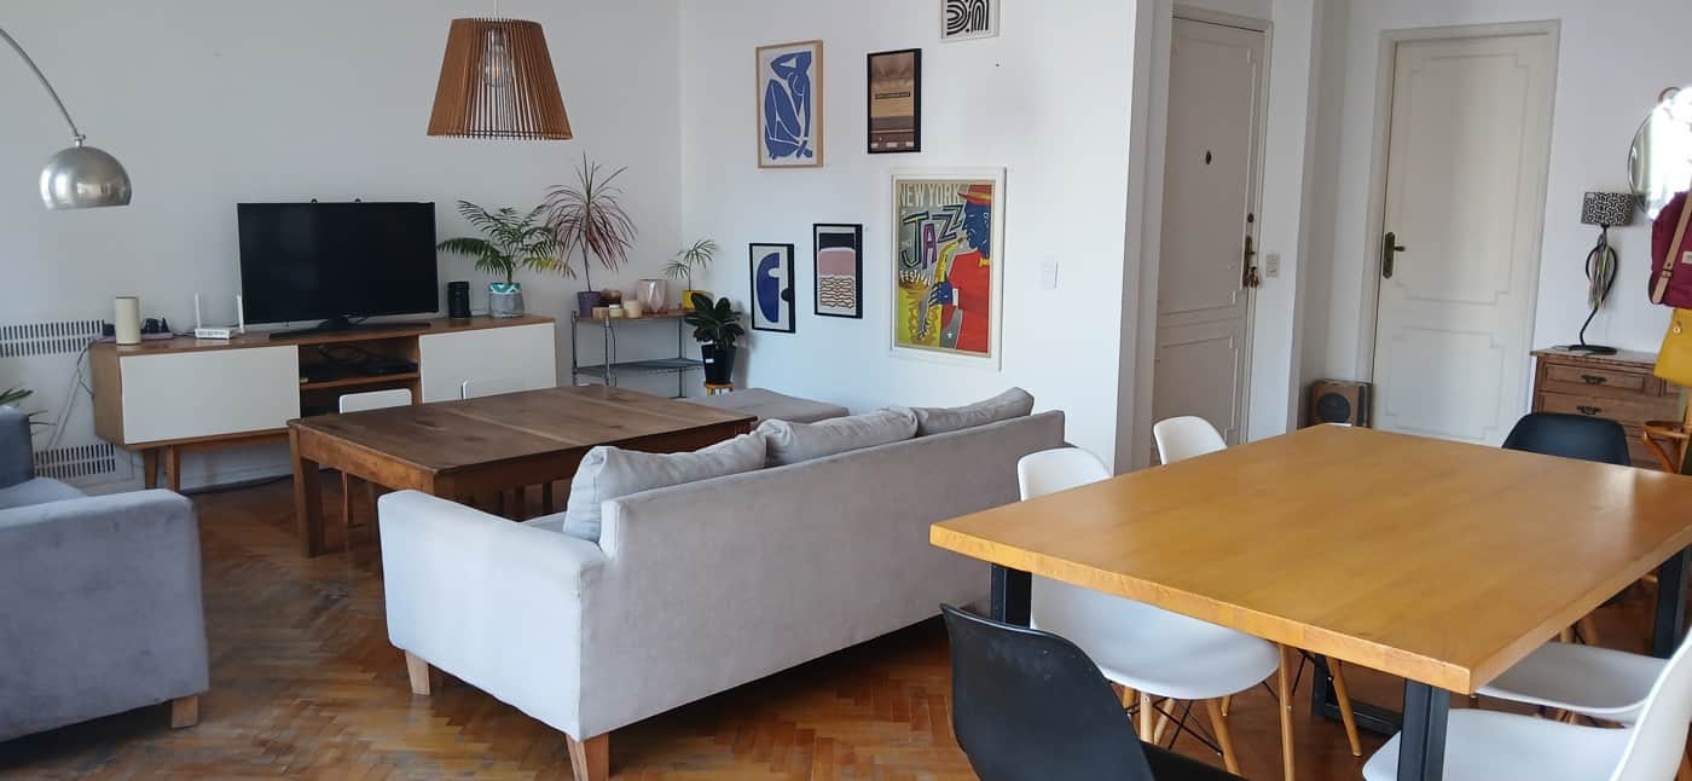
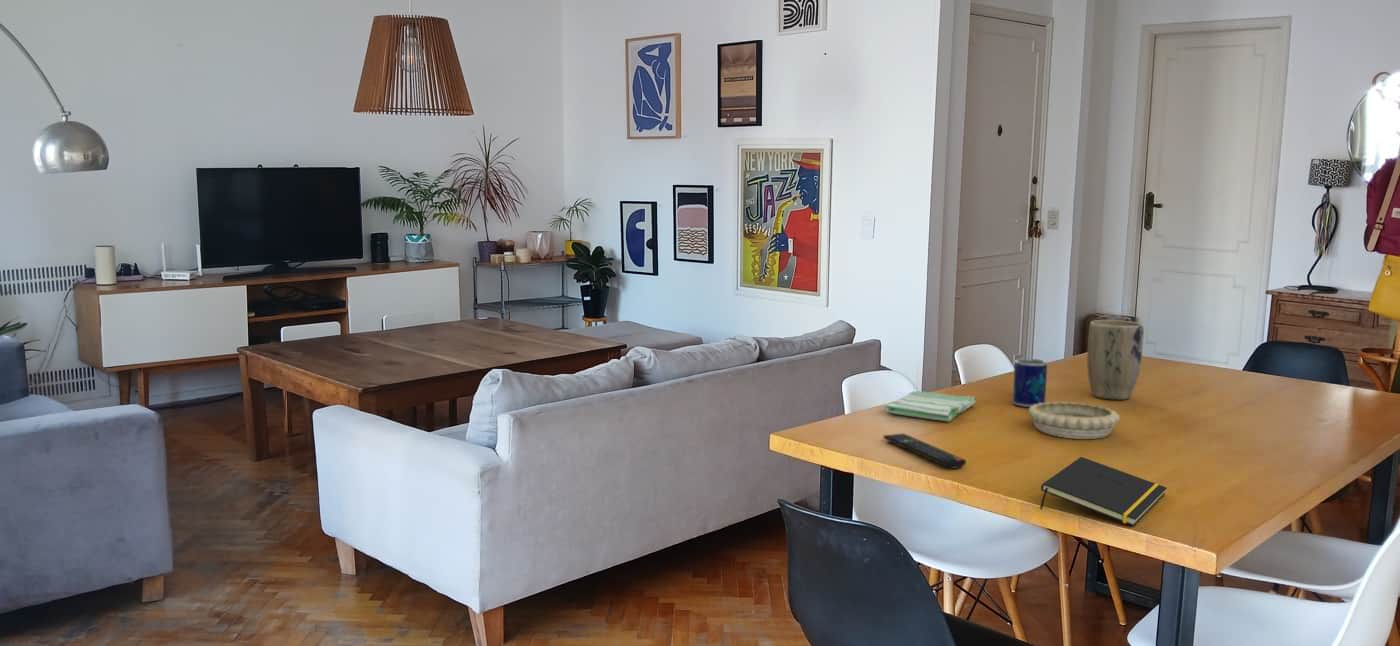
+ remote control (923, 450)
+ dish towel (929, 404)
+ mug (1032, 381)
+ plant pot (1114, 359)
+ decorative bowl (1073, 419)
+ notepad (1105, 489)
